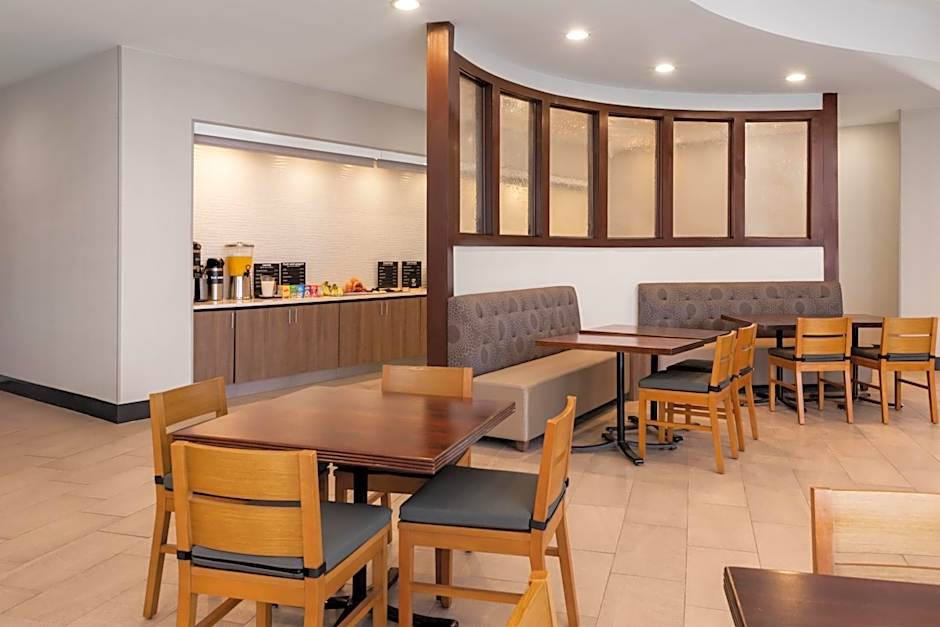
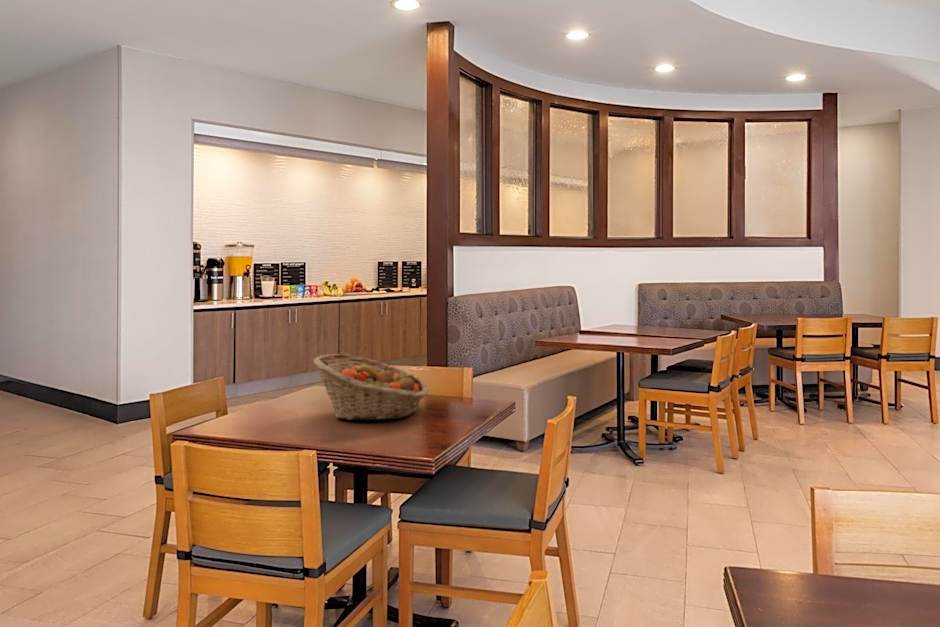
+ fruit basket (371, 384)
